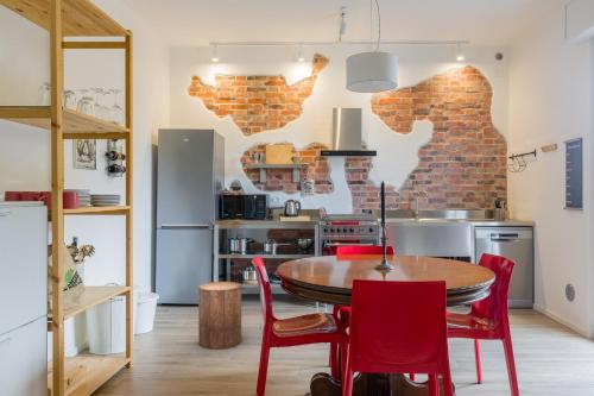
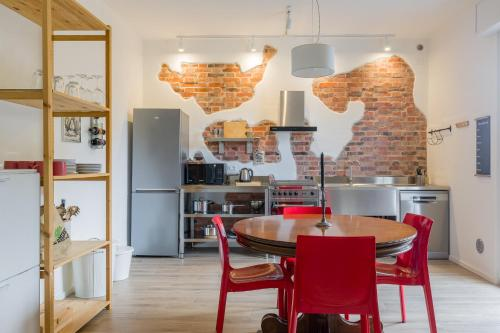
- stool (220, 313)
